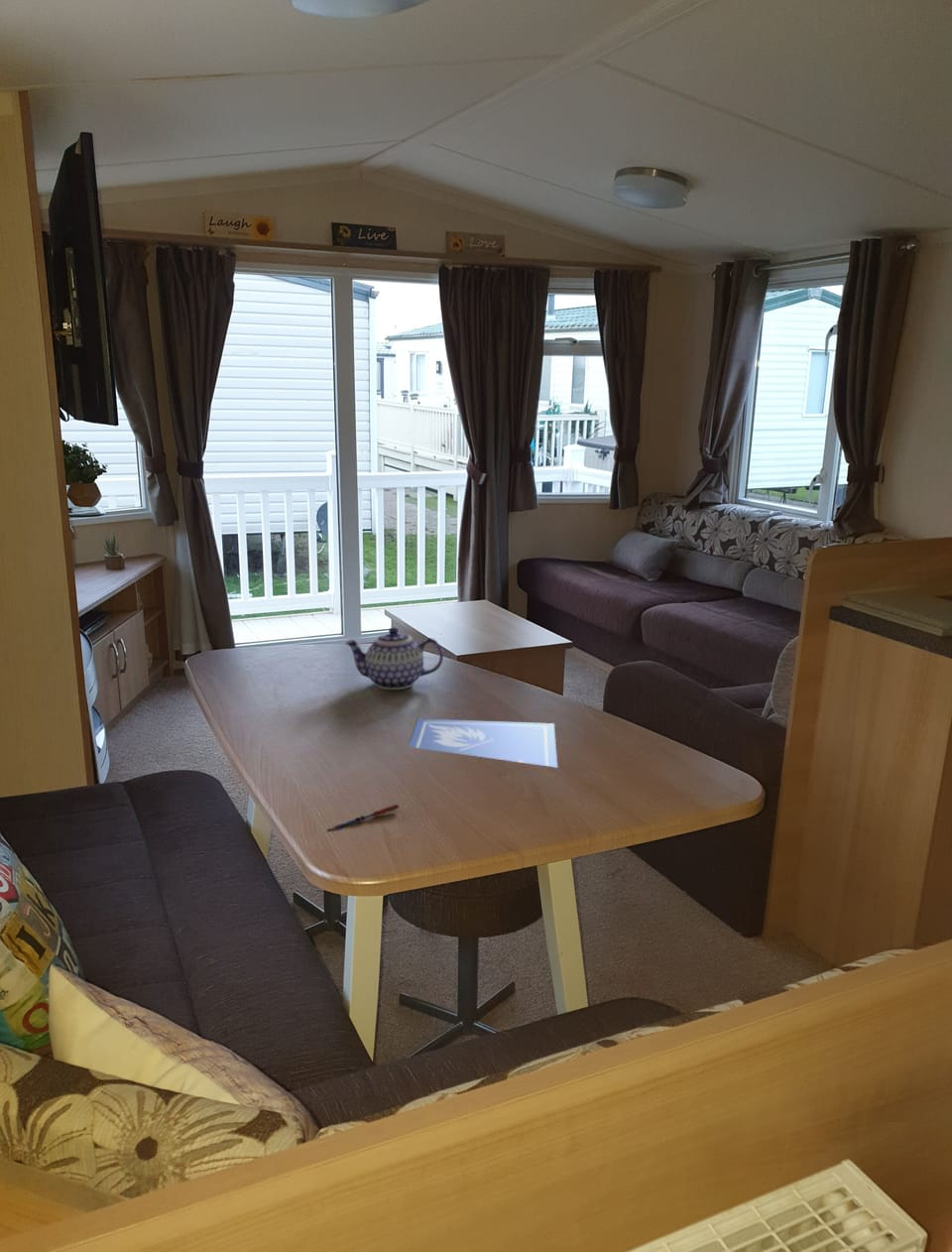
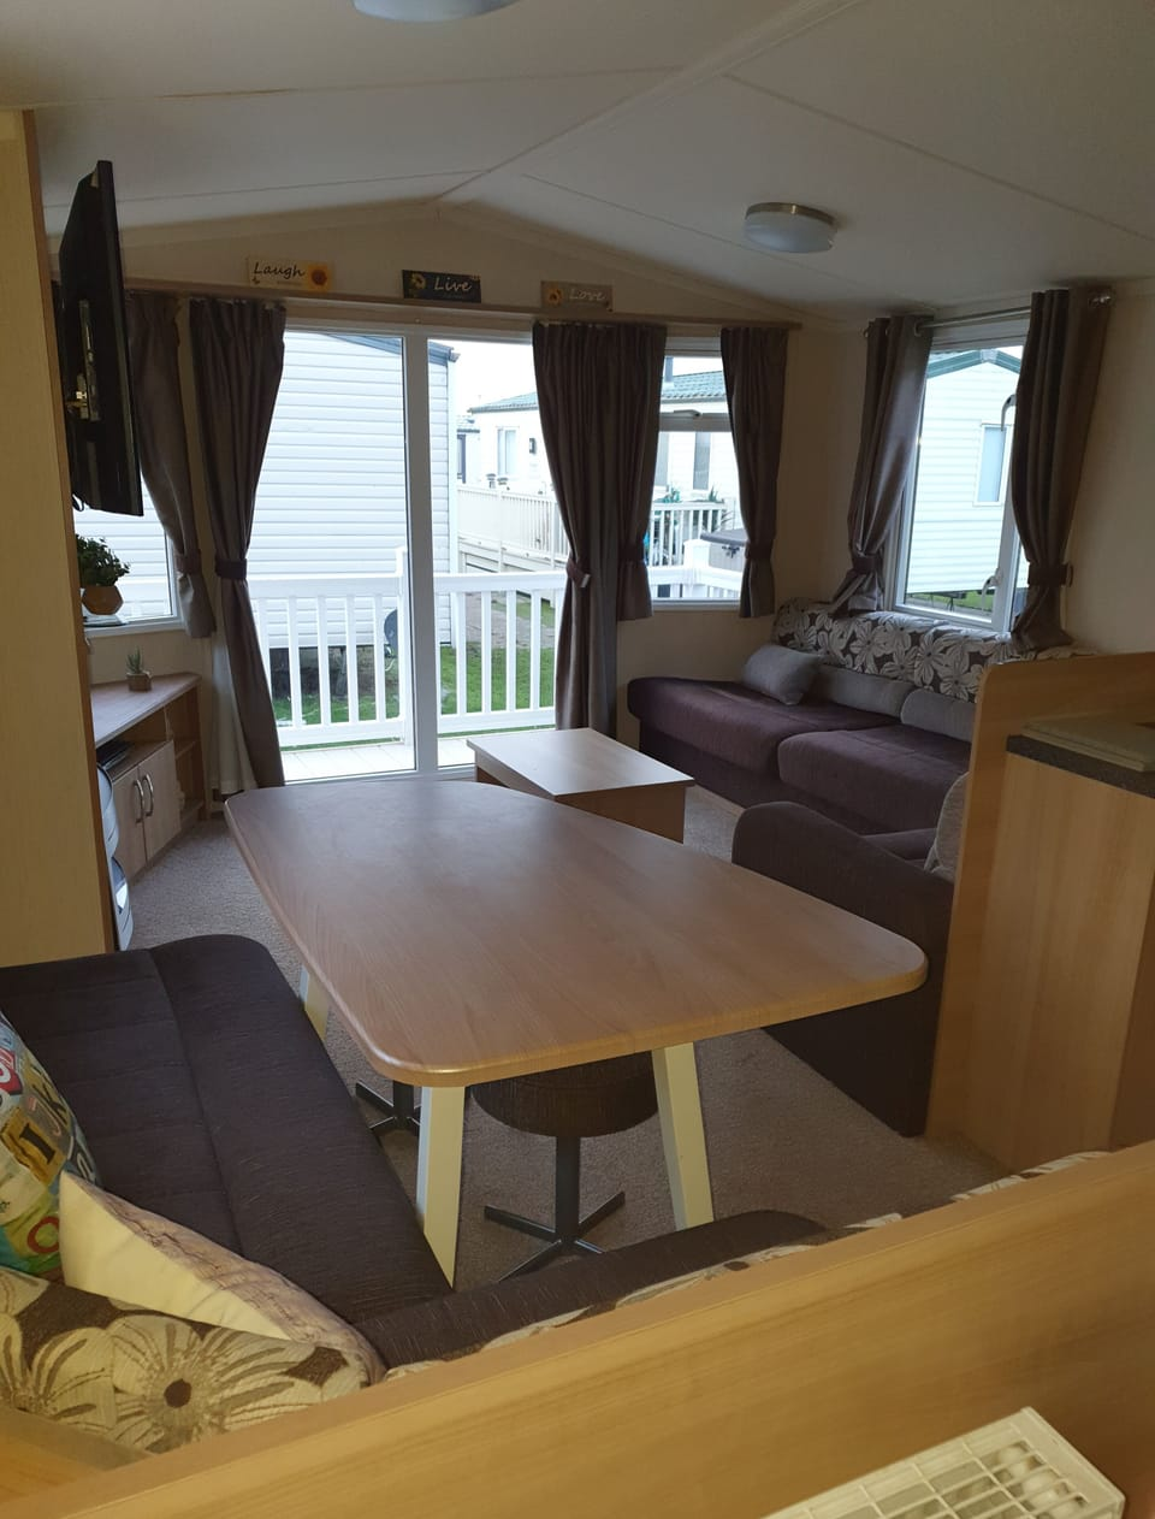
- pen (364, 816)
- teapot (394, 656)
- placemat (482, 746)
